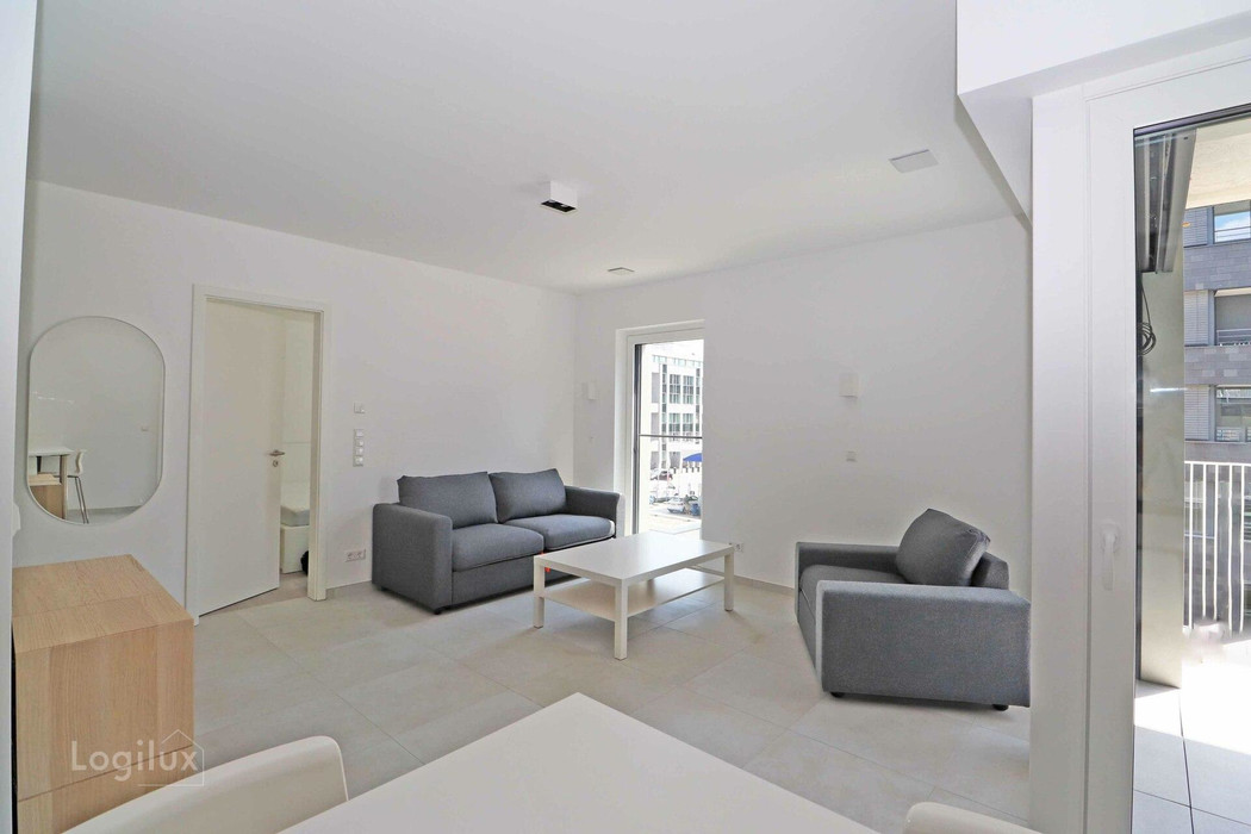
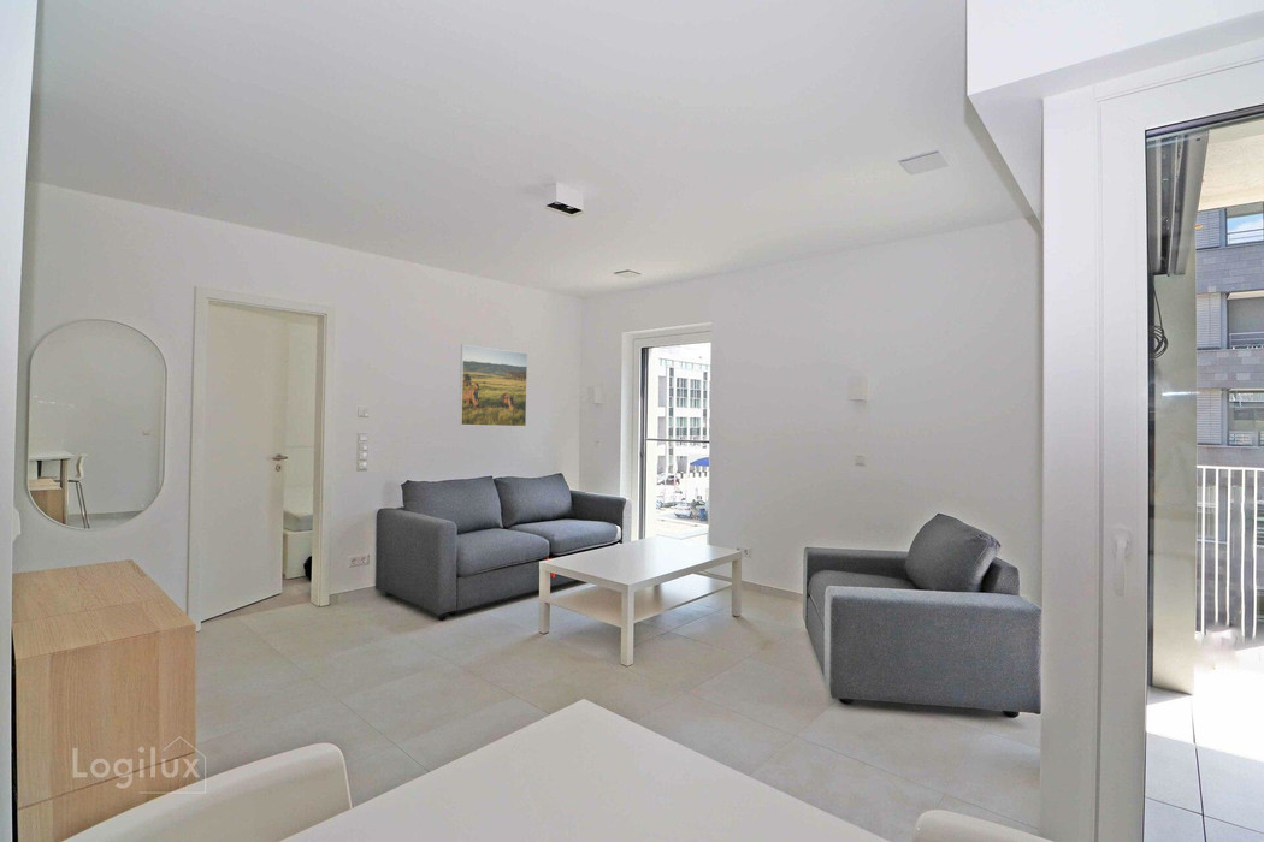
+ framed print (495, 387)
